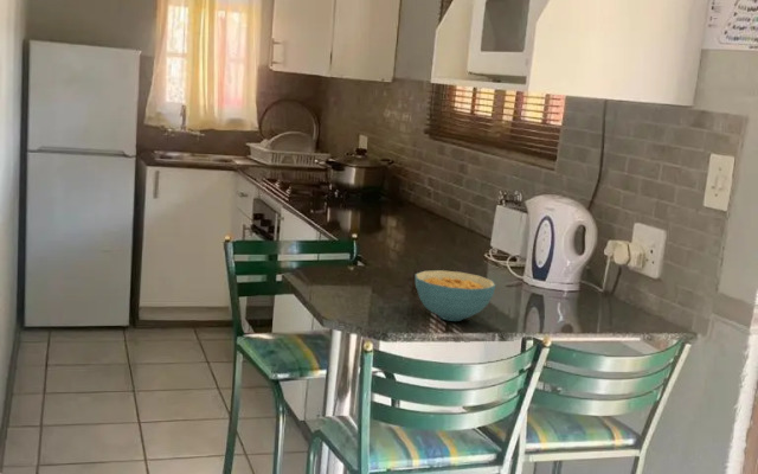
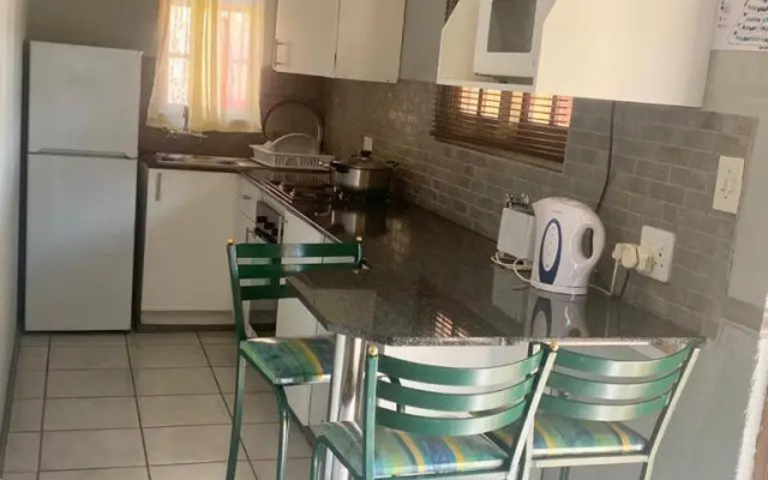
- cereal bowl (452, 299)
